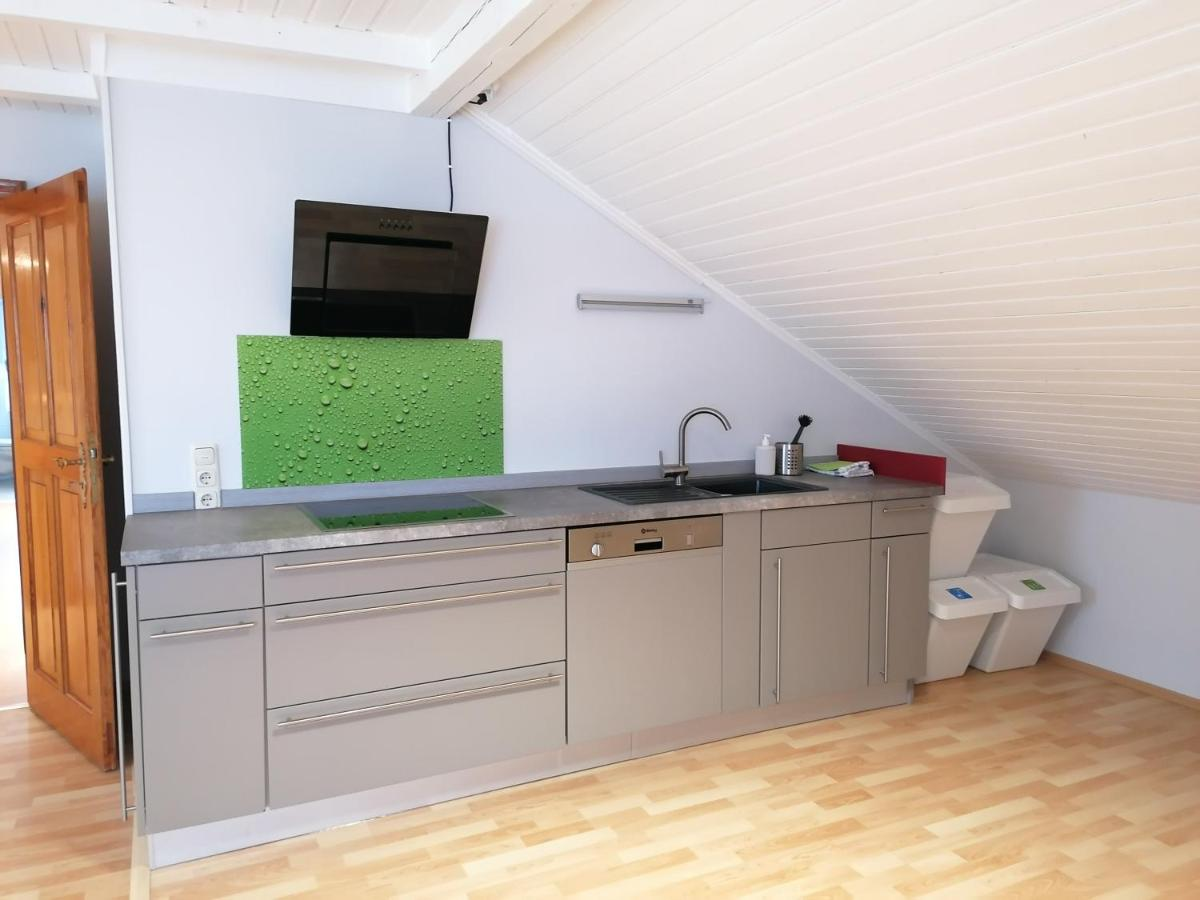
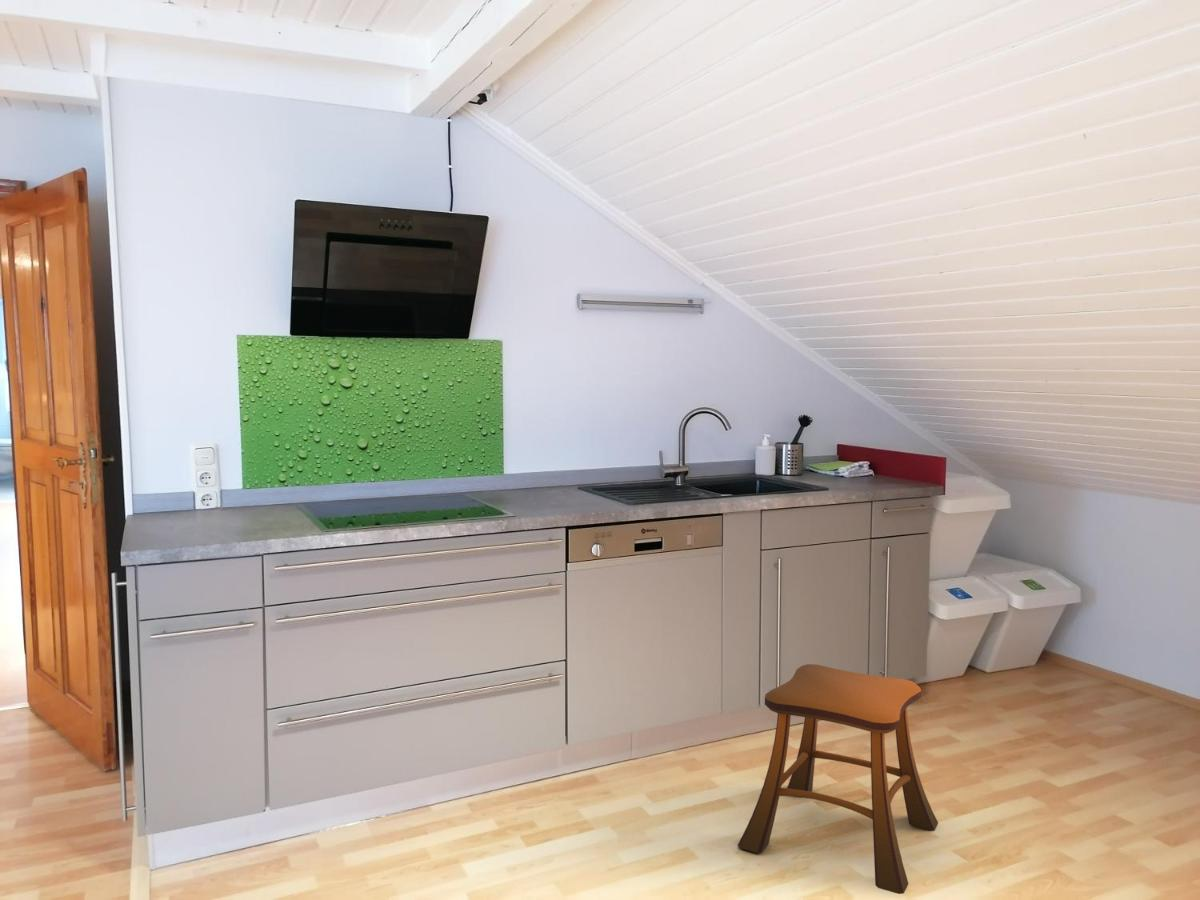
+ stool (842, 761)
